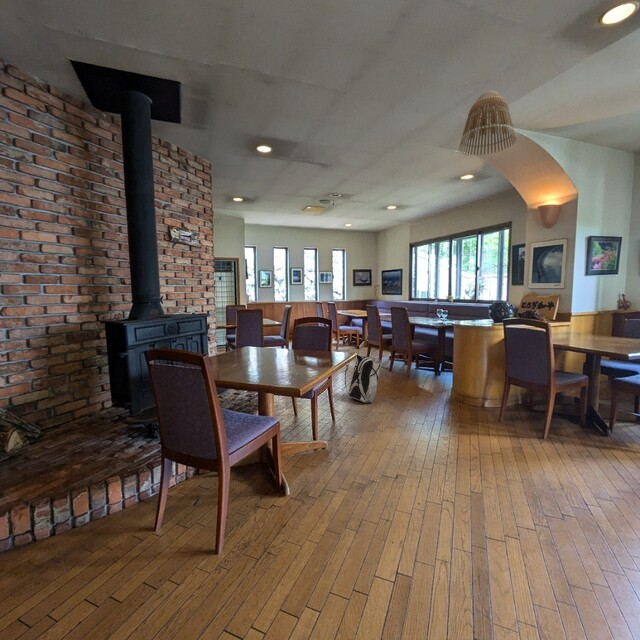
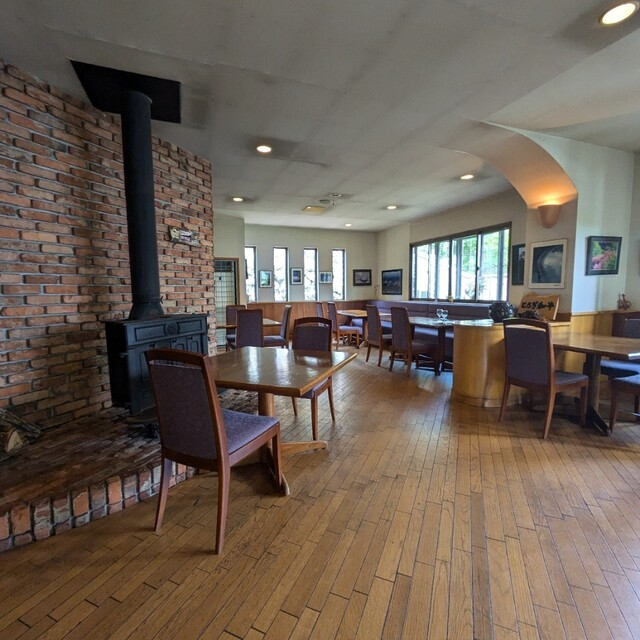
- lamp shade (486, 120)
- backpack (362, 377)
